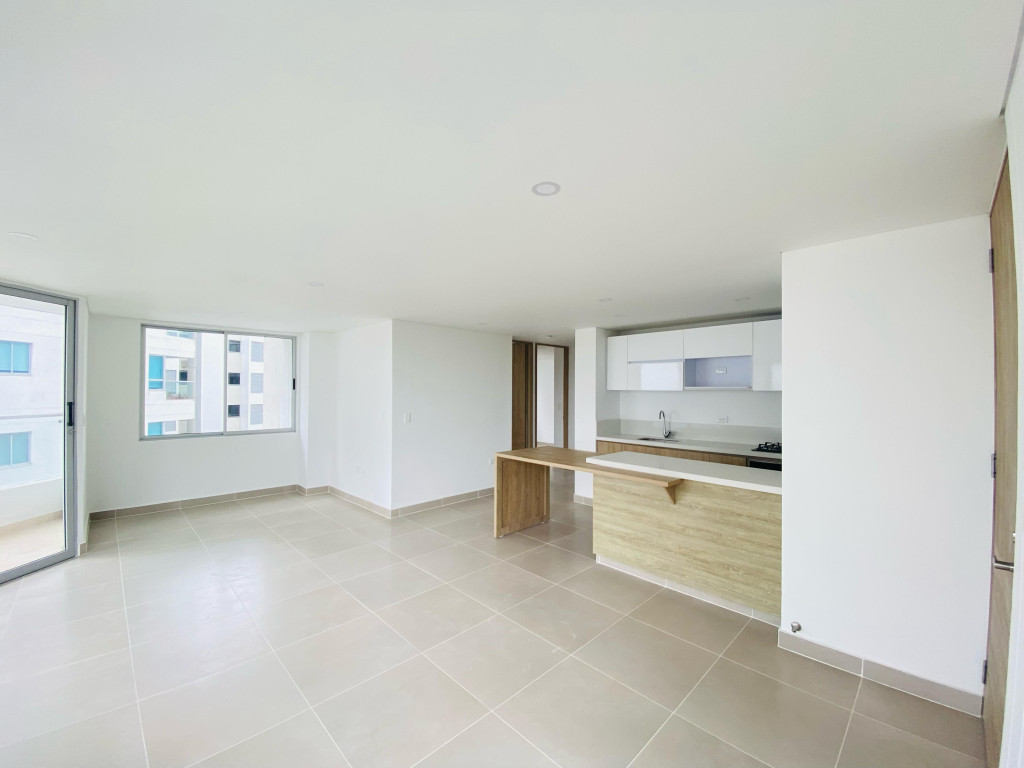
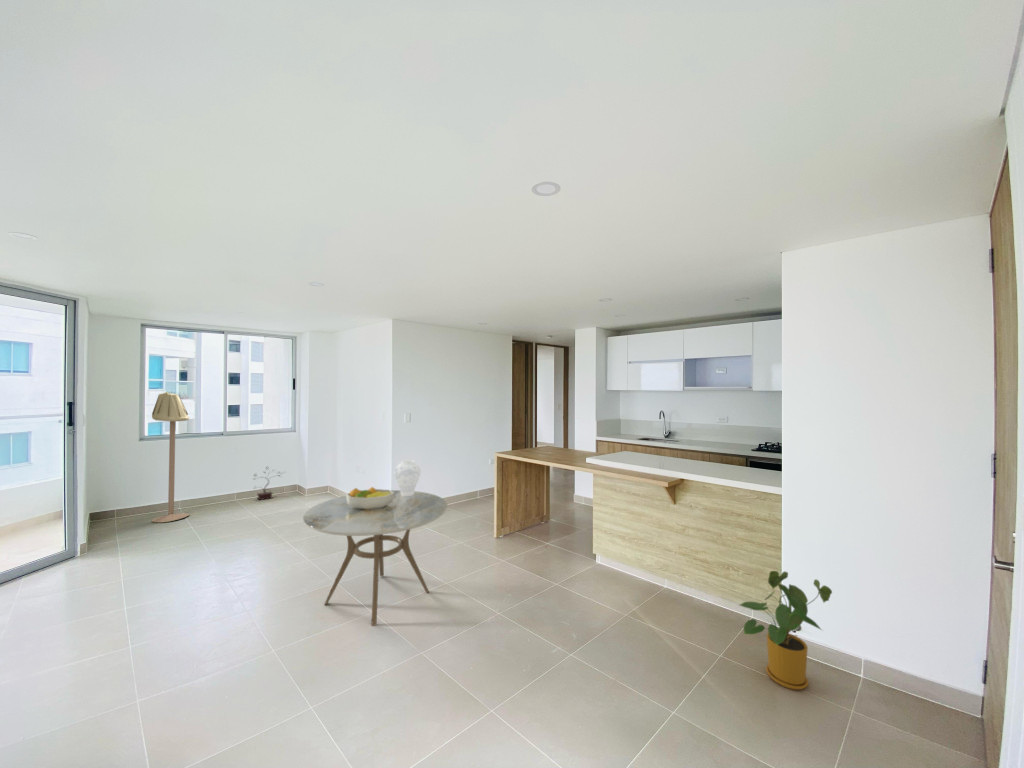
+ floor lamp (170, 454)
+ potted plant (268, 482)
+ fruit bowl (370, 496)
+ dining table (378, 552)
+ house plant (783, 629)
+ vase (407, 477)
